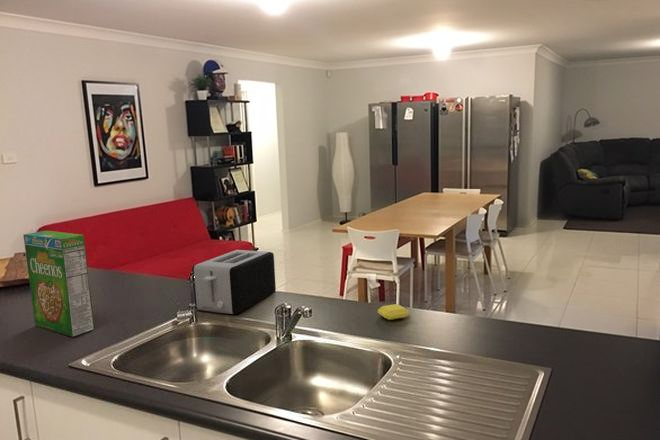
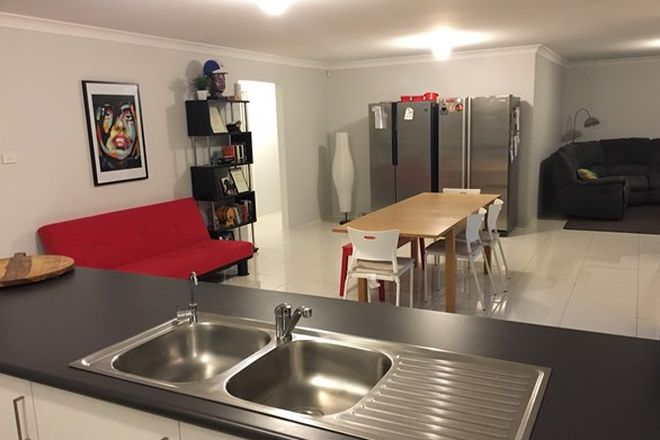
- cereal box (58, 281)
- soap bar (393, 311)
- toaster (235, 279)
